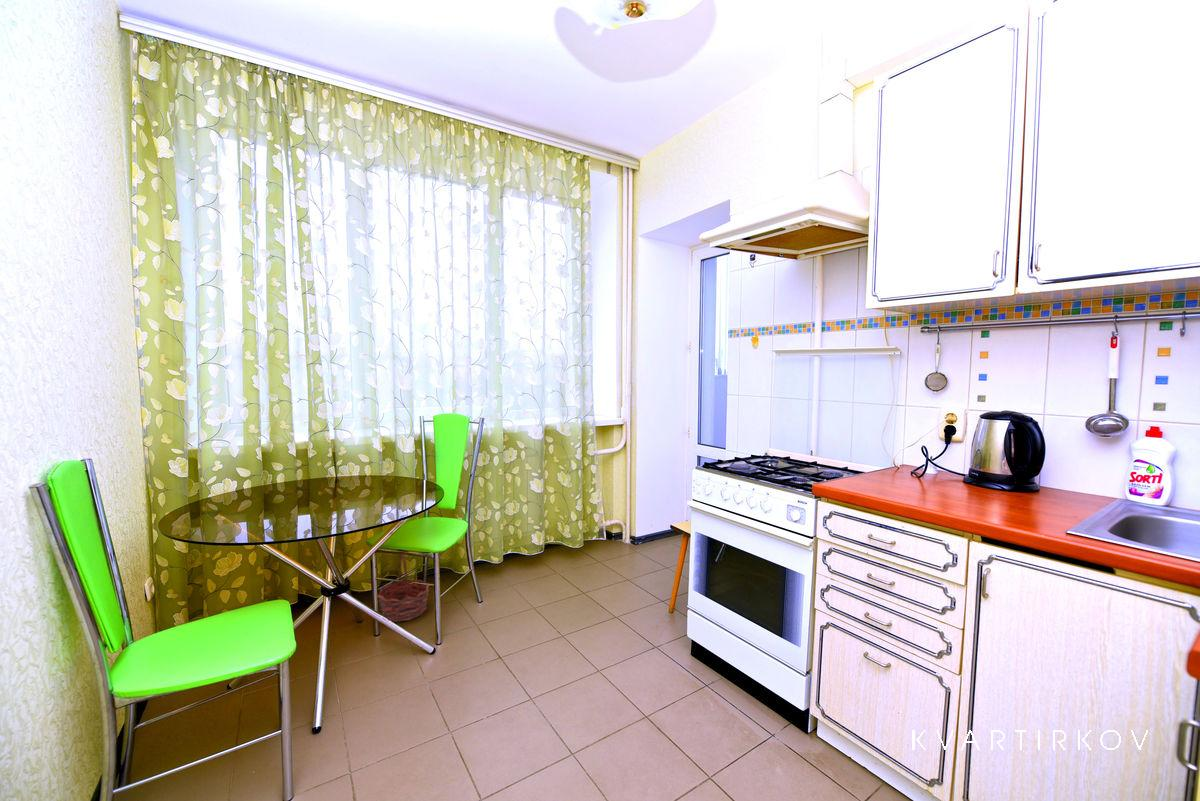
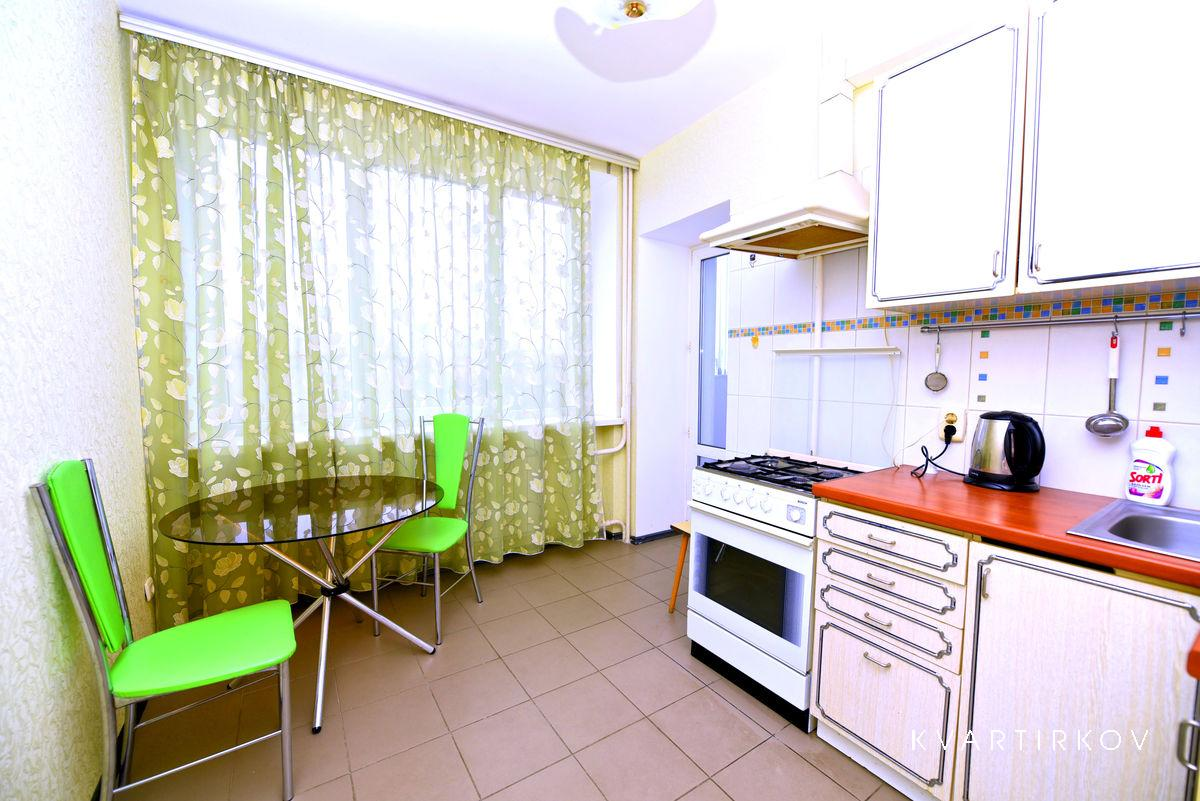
- basket (403, 580)
